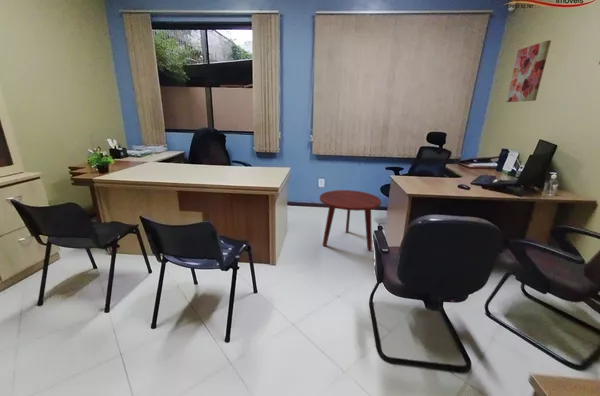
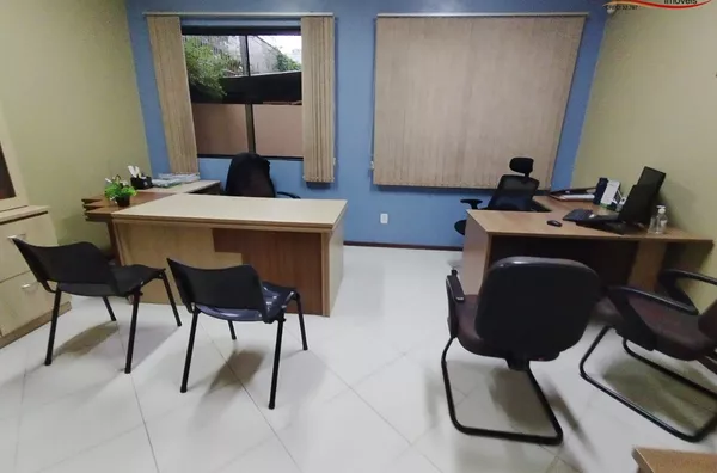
- wall art (526, 74)
- side table (348, 220)
